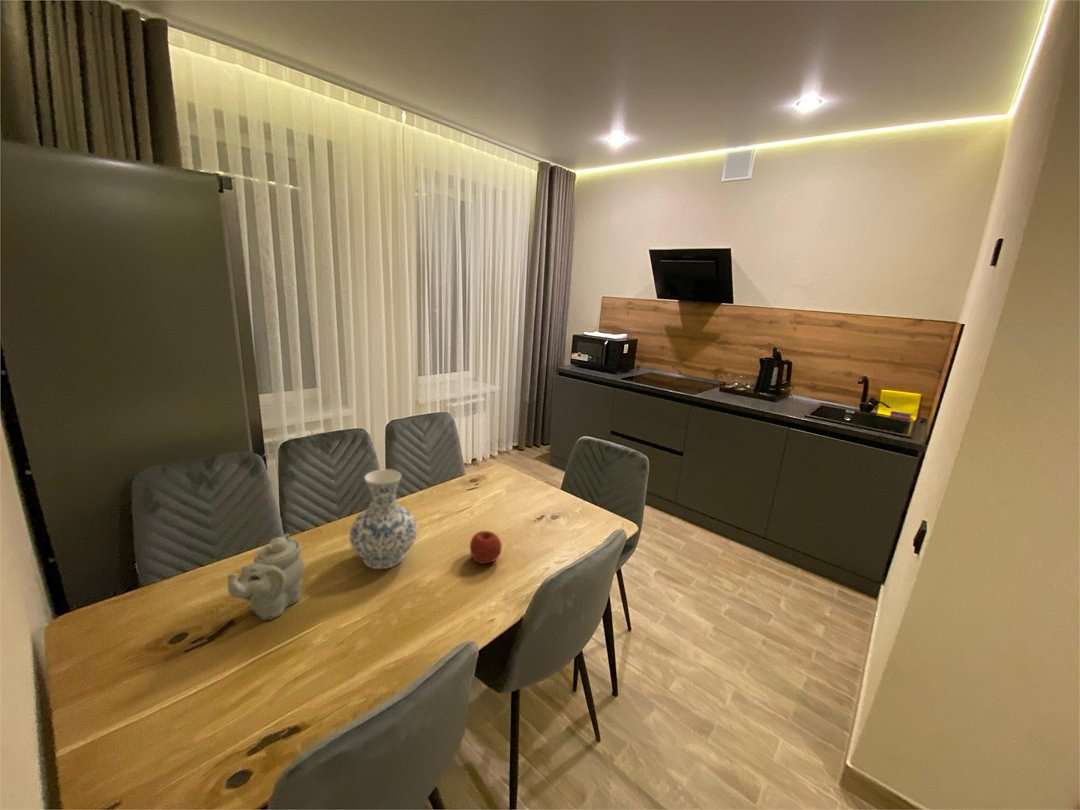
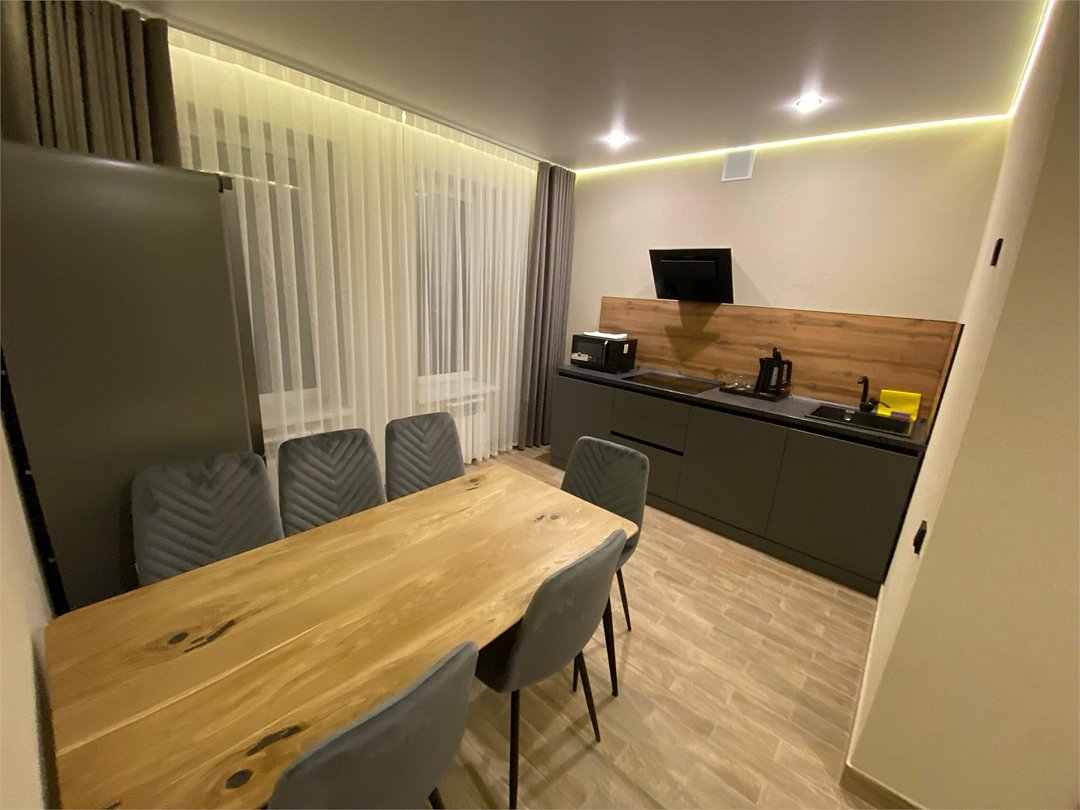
- vase (383, 517)
- teapot (266, 577)
- fruit (485, 545)
